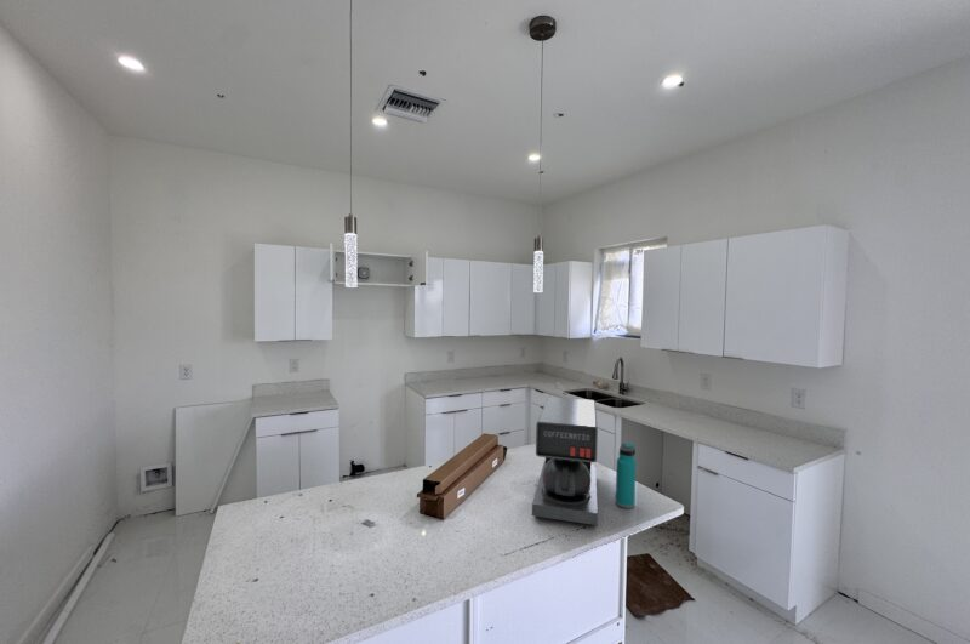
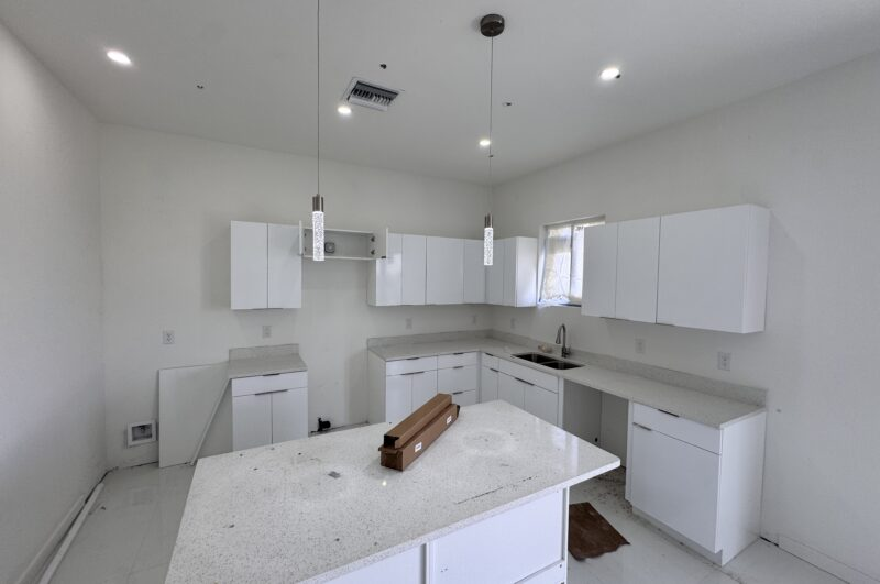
- water bottle (626, 473)
- coffee maker (567, 452)
